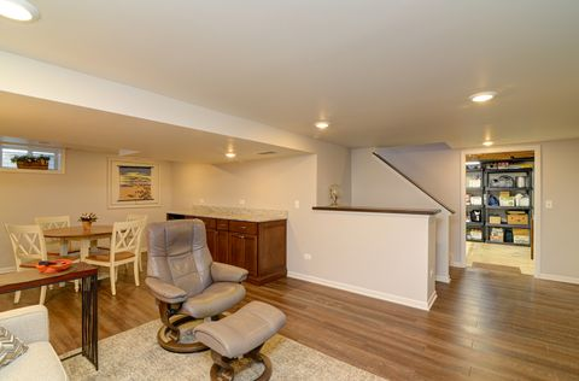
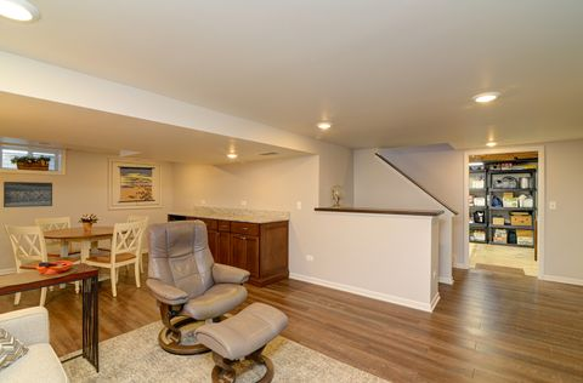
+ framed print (29, 194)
